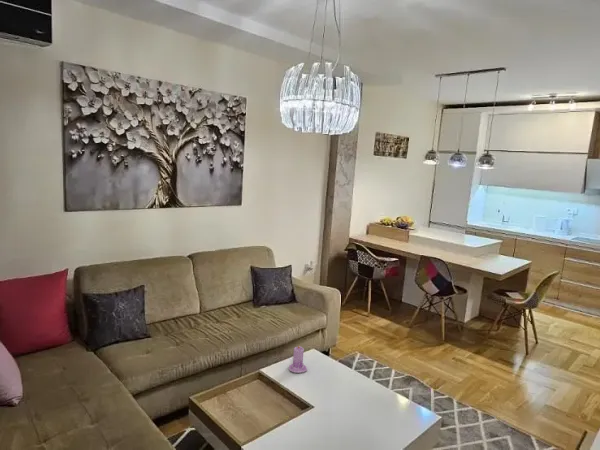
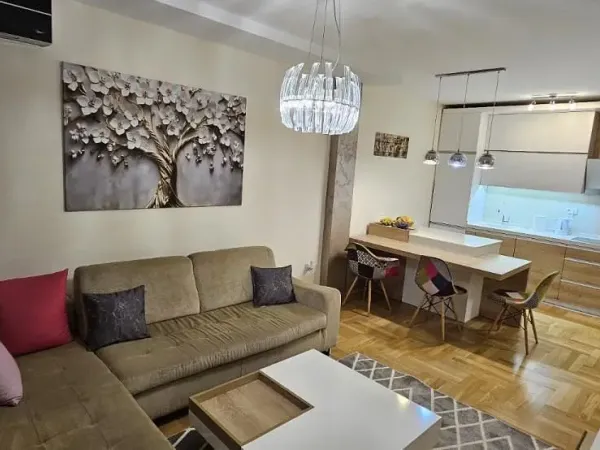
- candle (298, 356)
